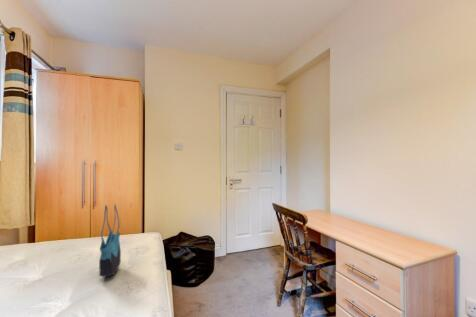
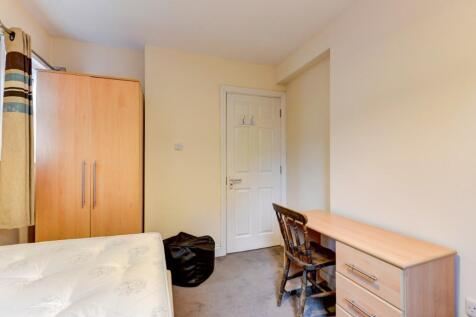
- tote bag (110, 238)
